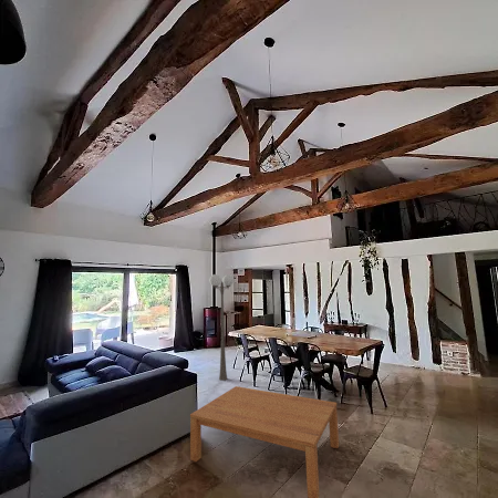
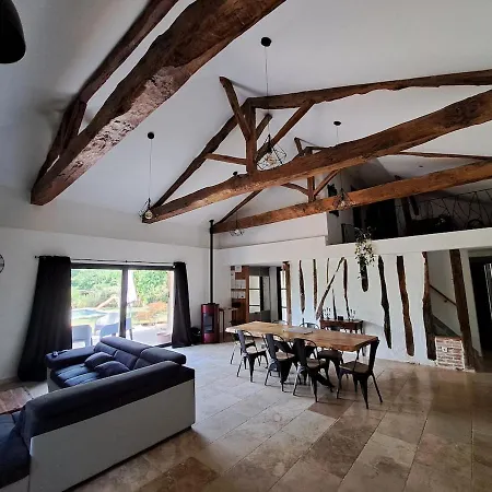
- floor lamp (221, 325)
- coffee table (266, 429)
